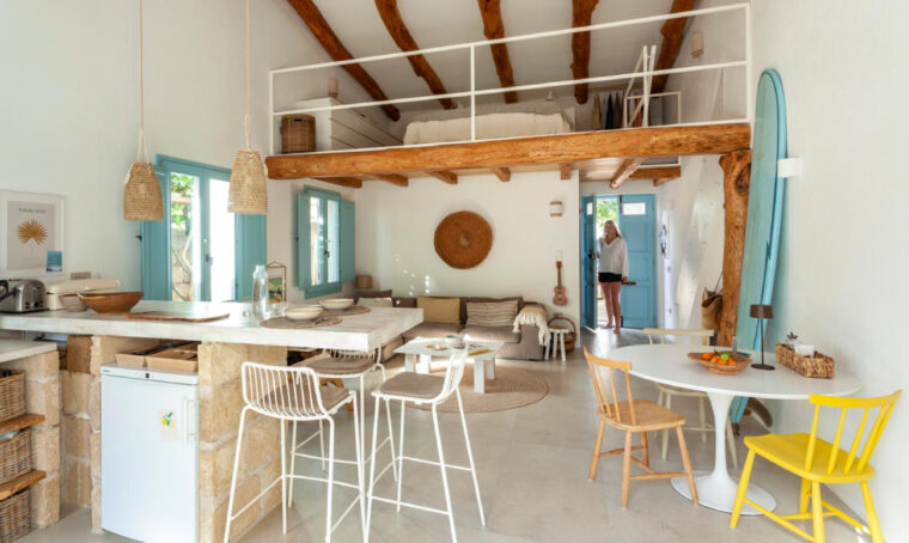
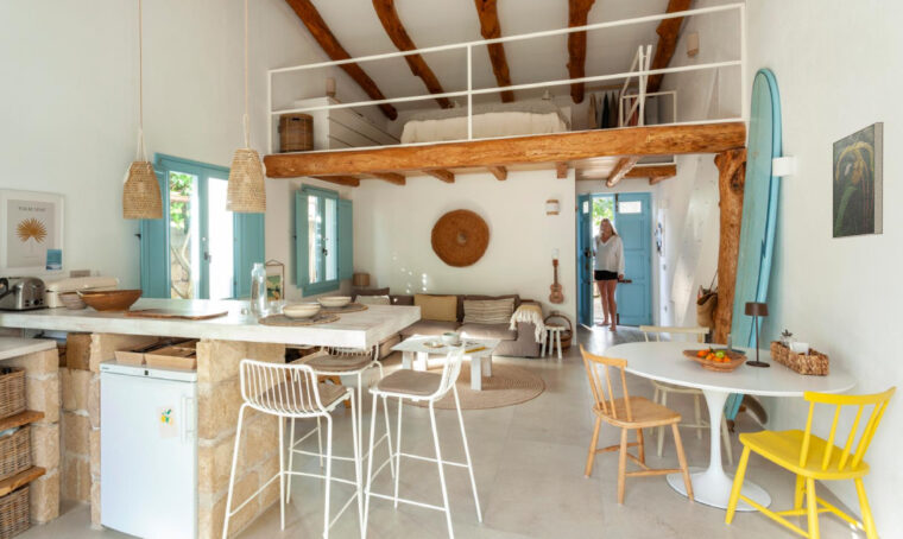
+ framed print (855, 184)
